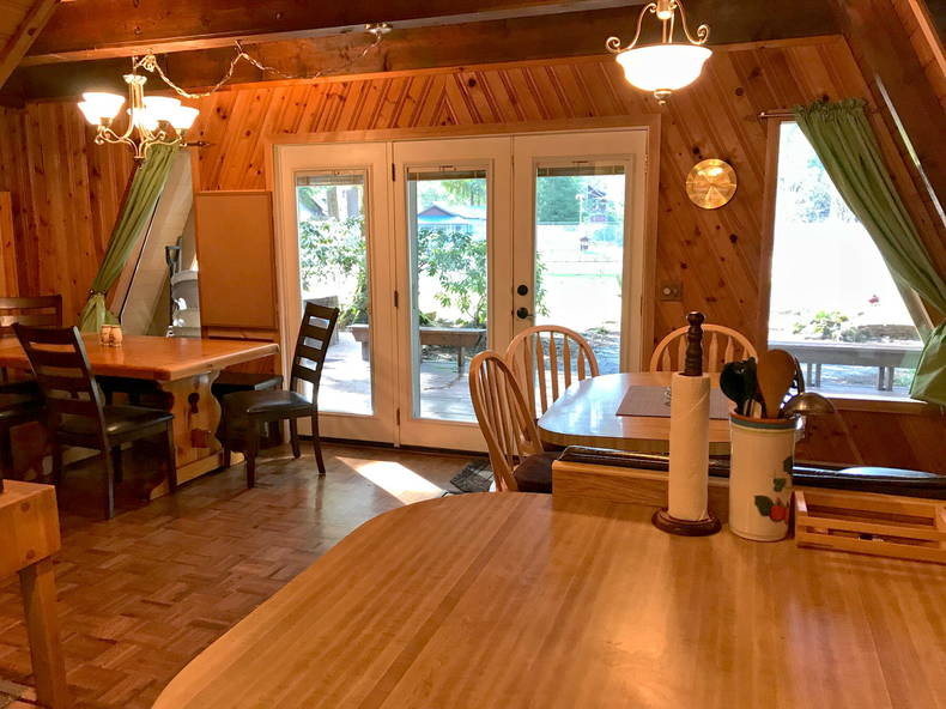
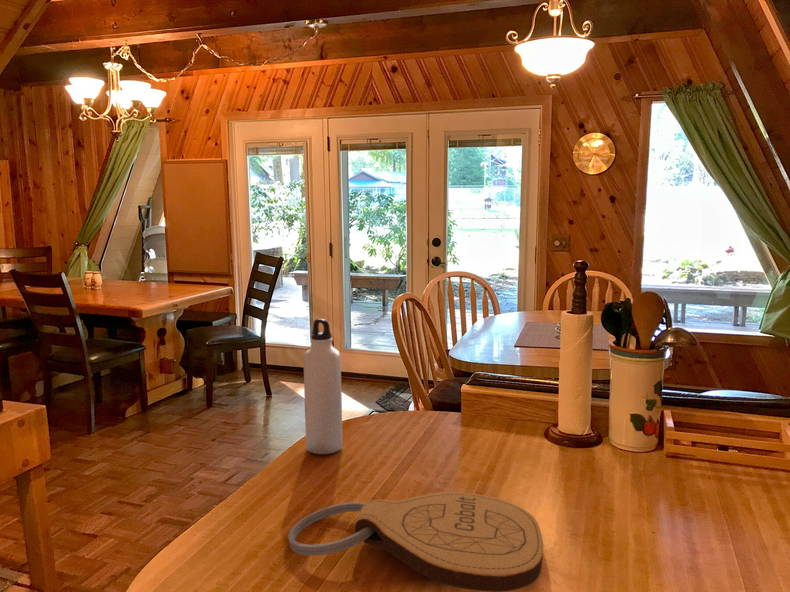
+ water bottle (322, 384)
+ key chain (412, 527)
